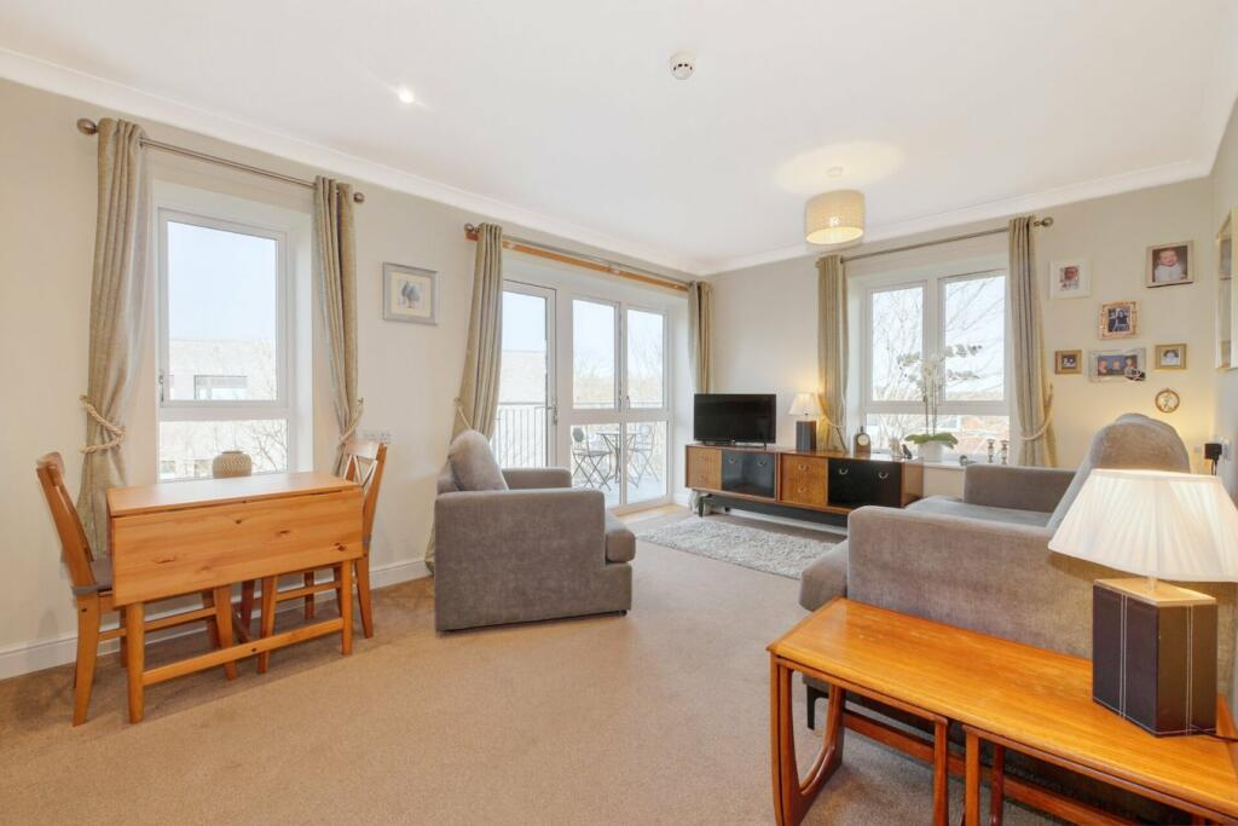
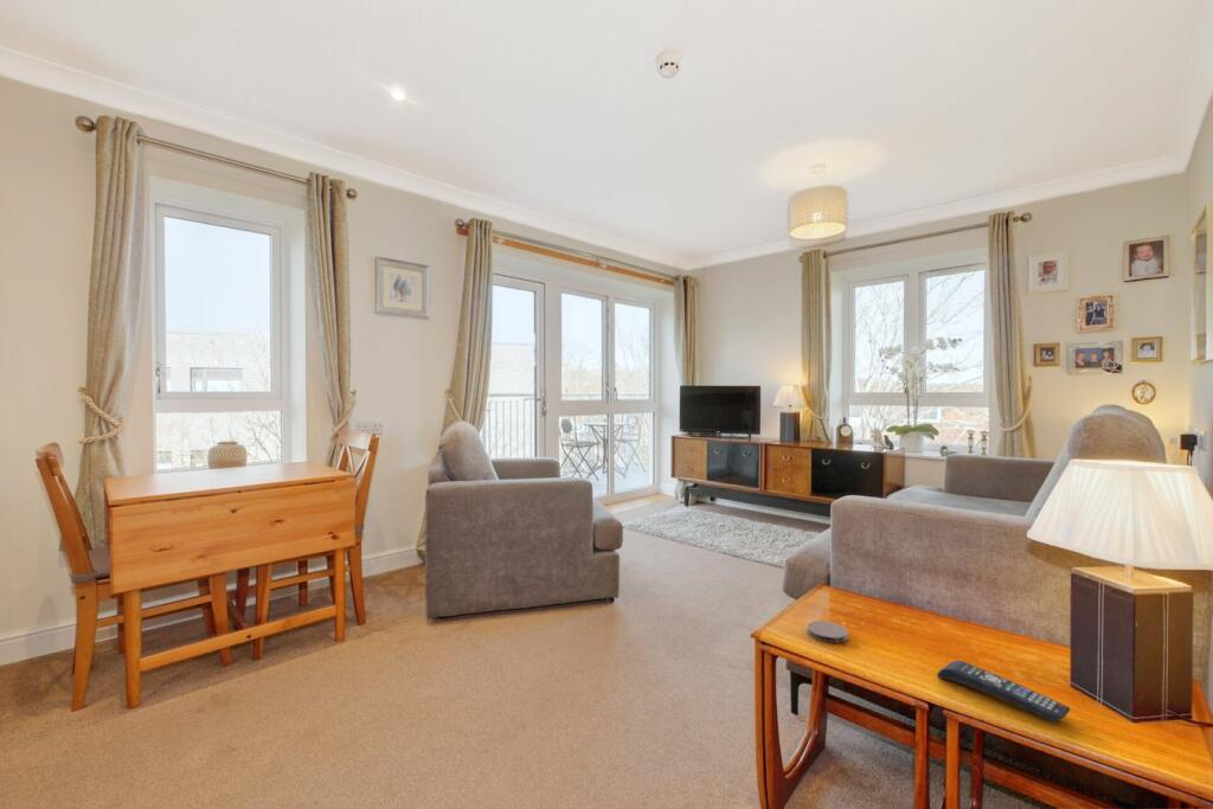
+ coaster (827, 631)
+ remote control (999, 688)
